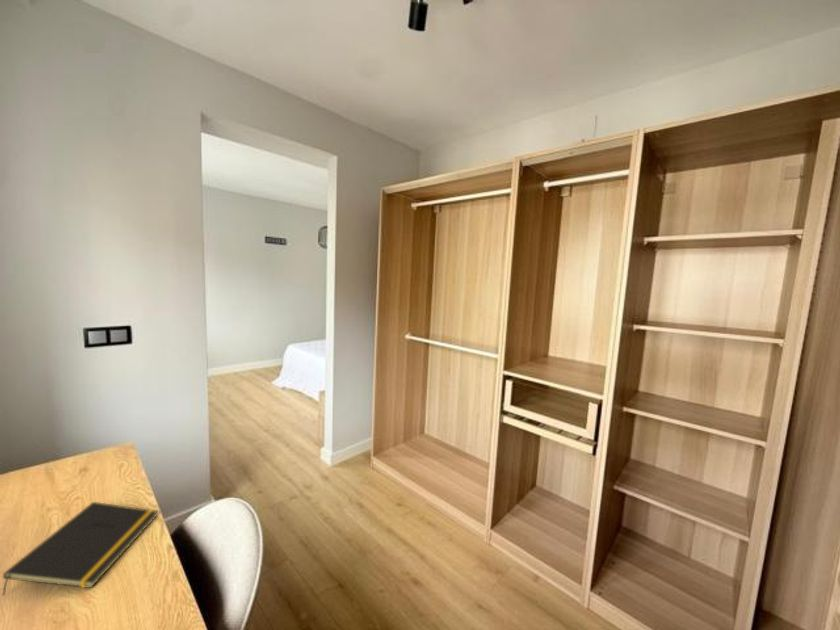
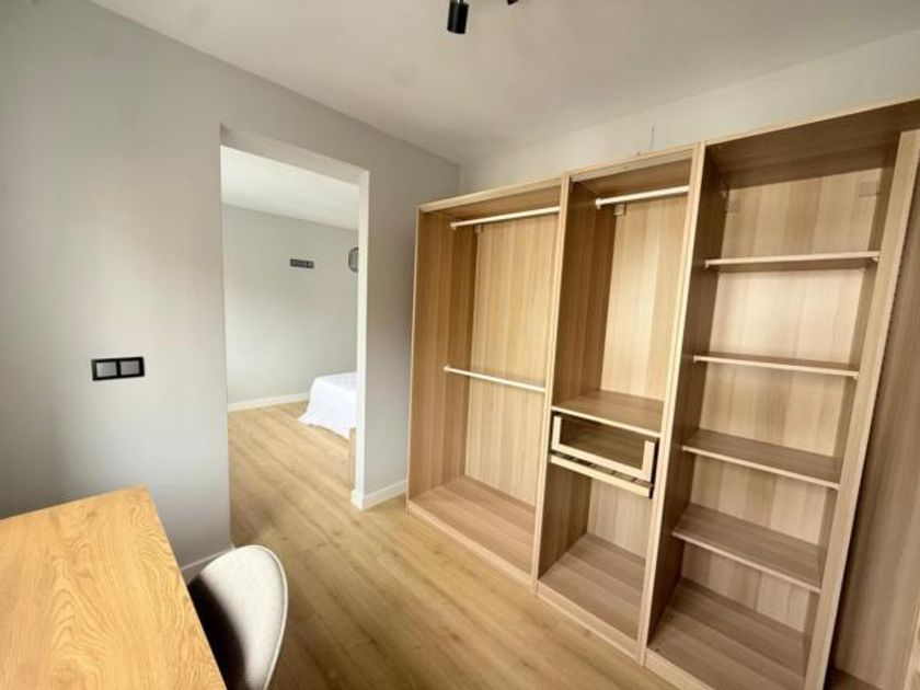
- notepad (92, 539)
